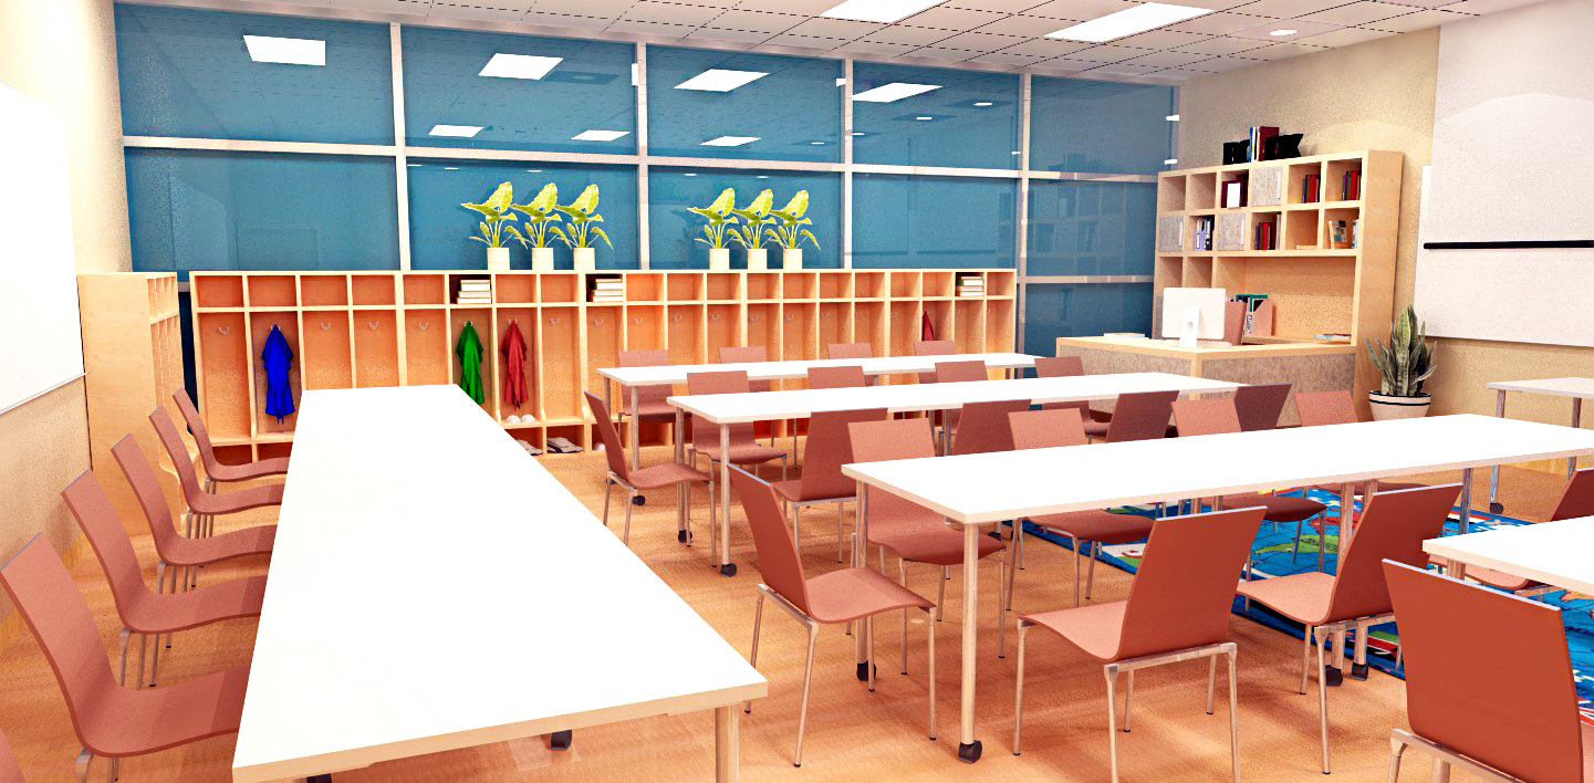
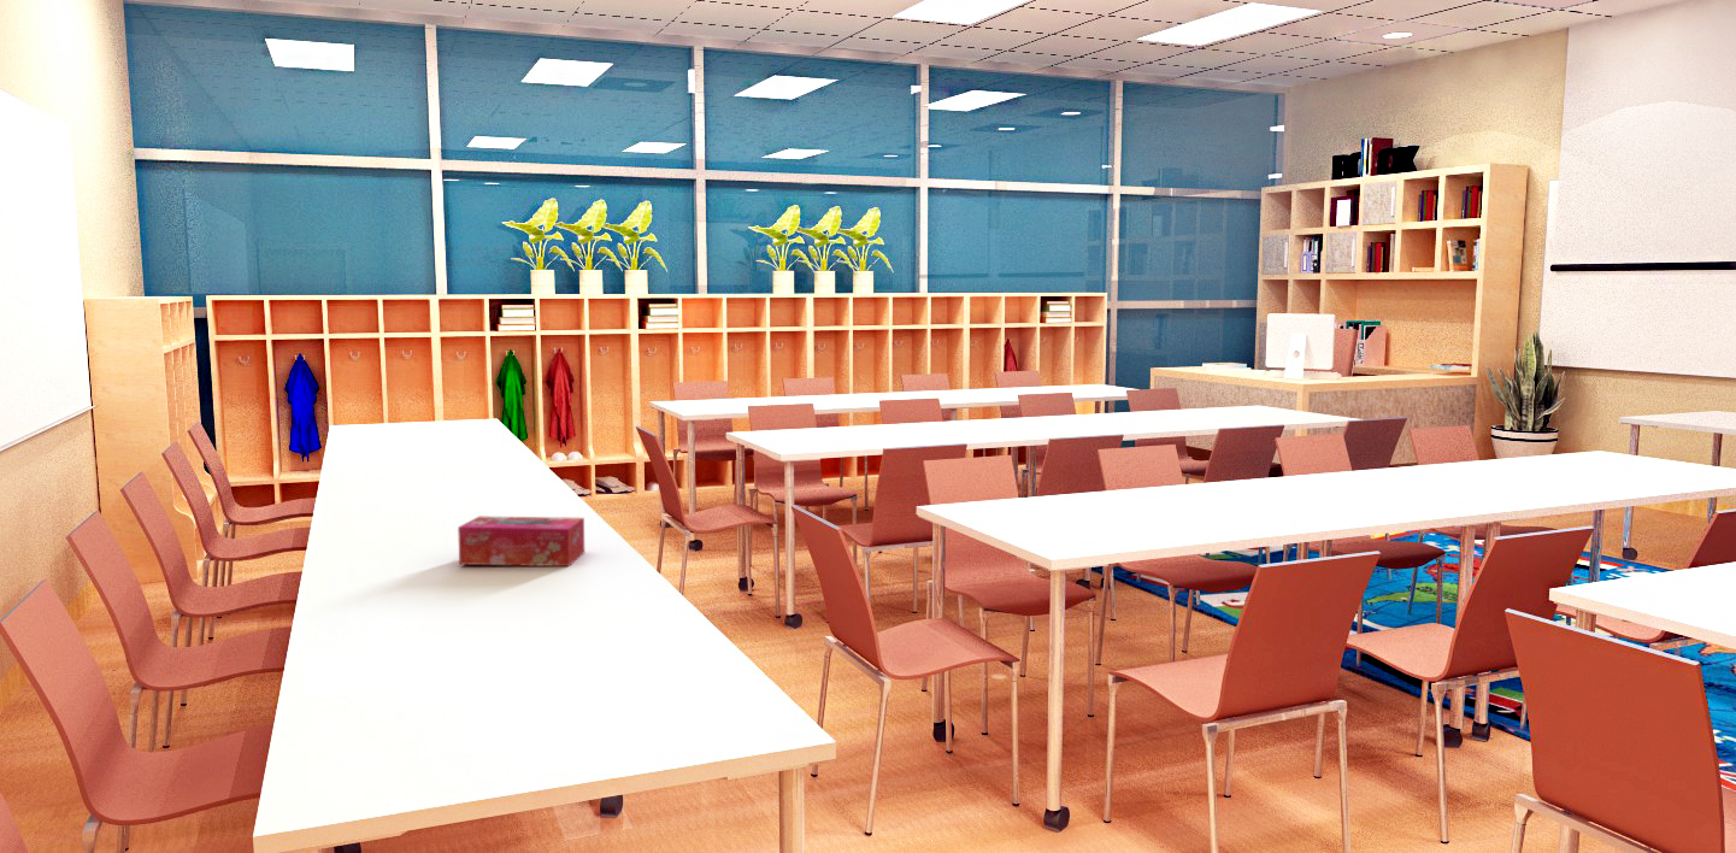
+ tissue box (523, 540)
